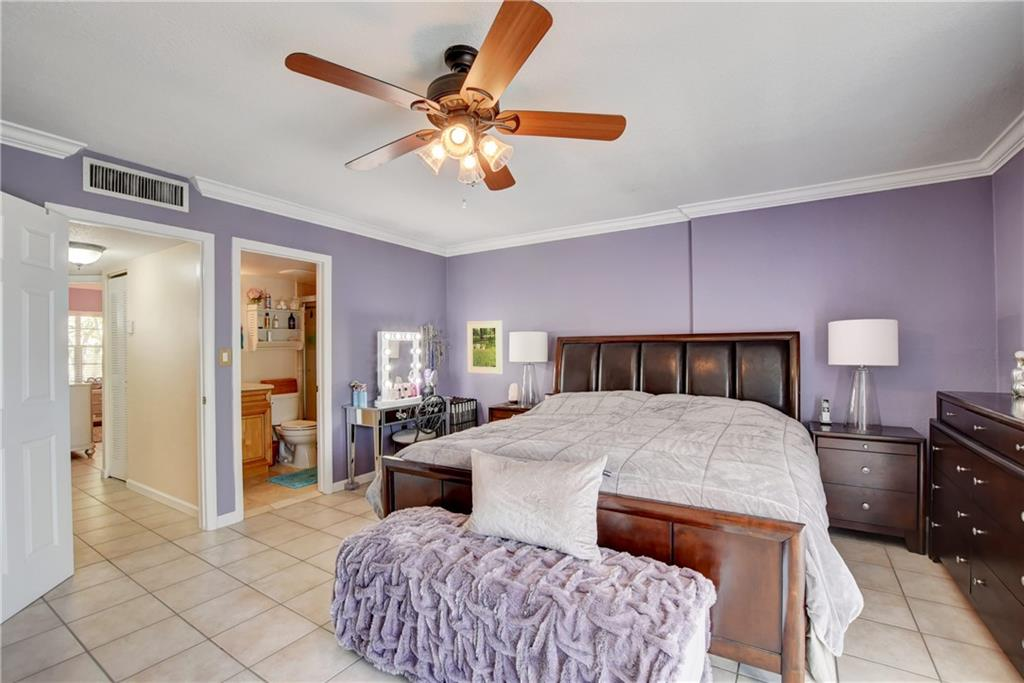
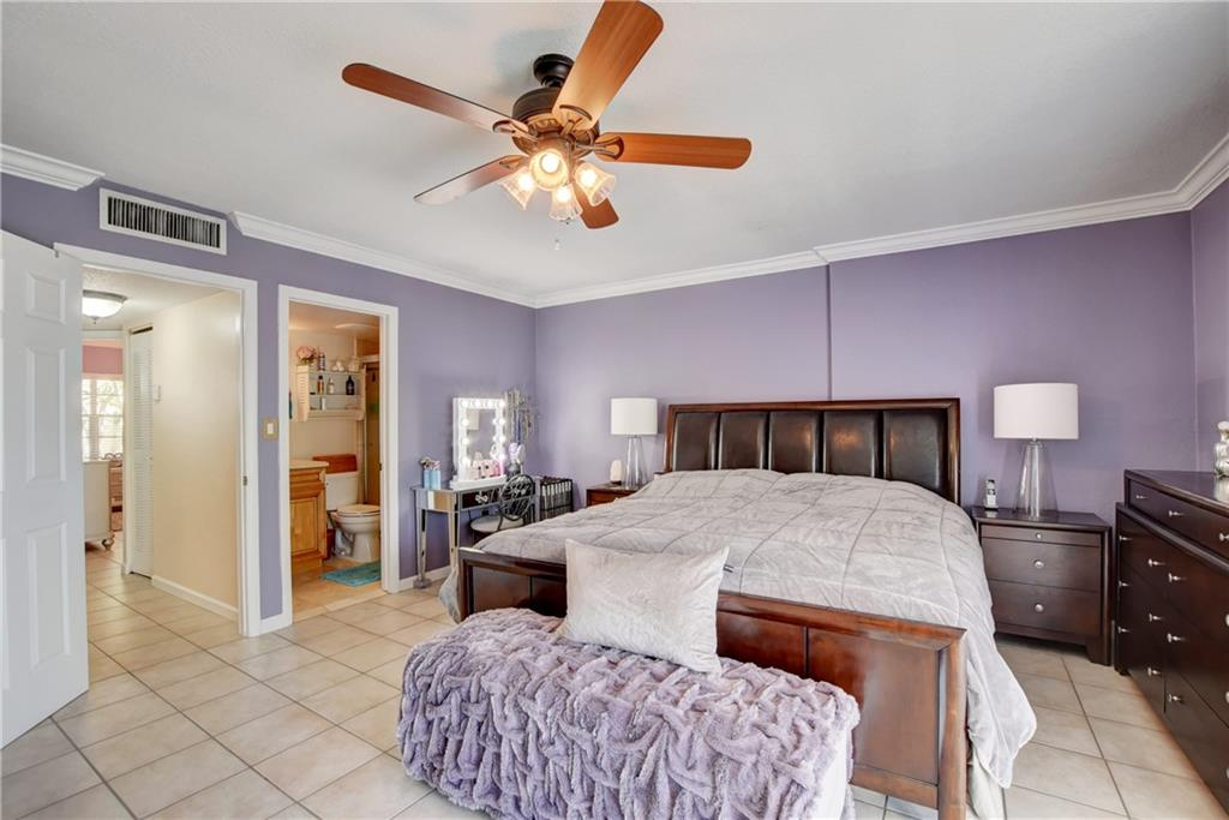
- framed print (484, 347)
